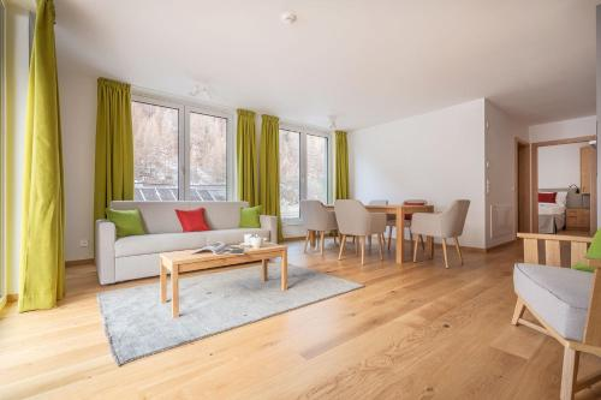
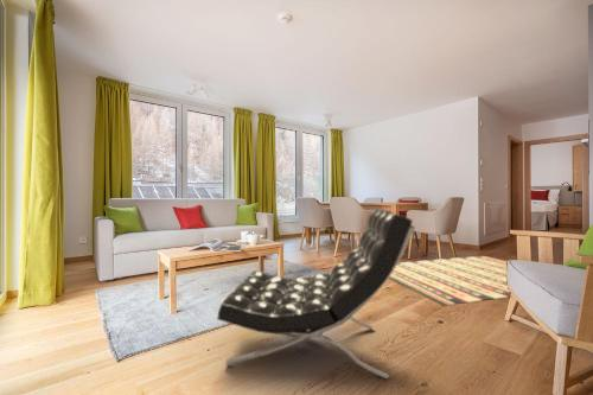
+ lounge chair (317, 278)
+ rug (470, 273)
